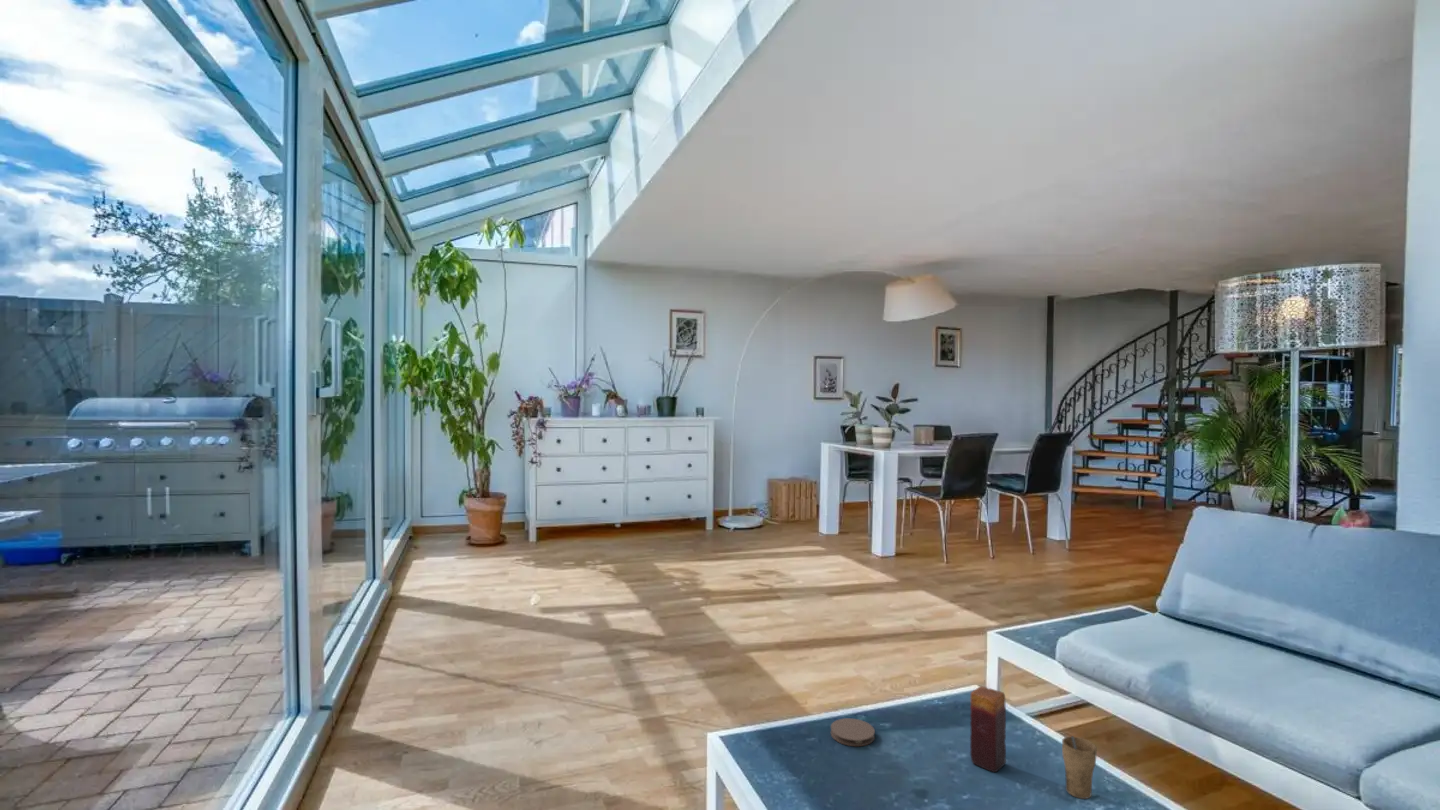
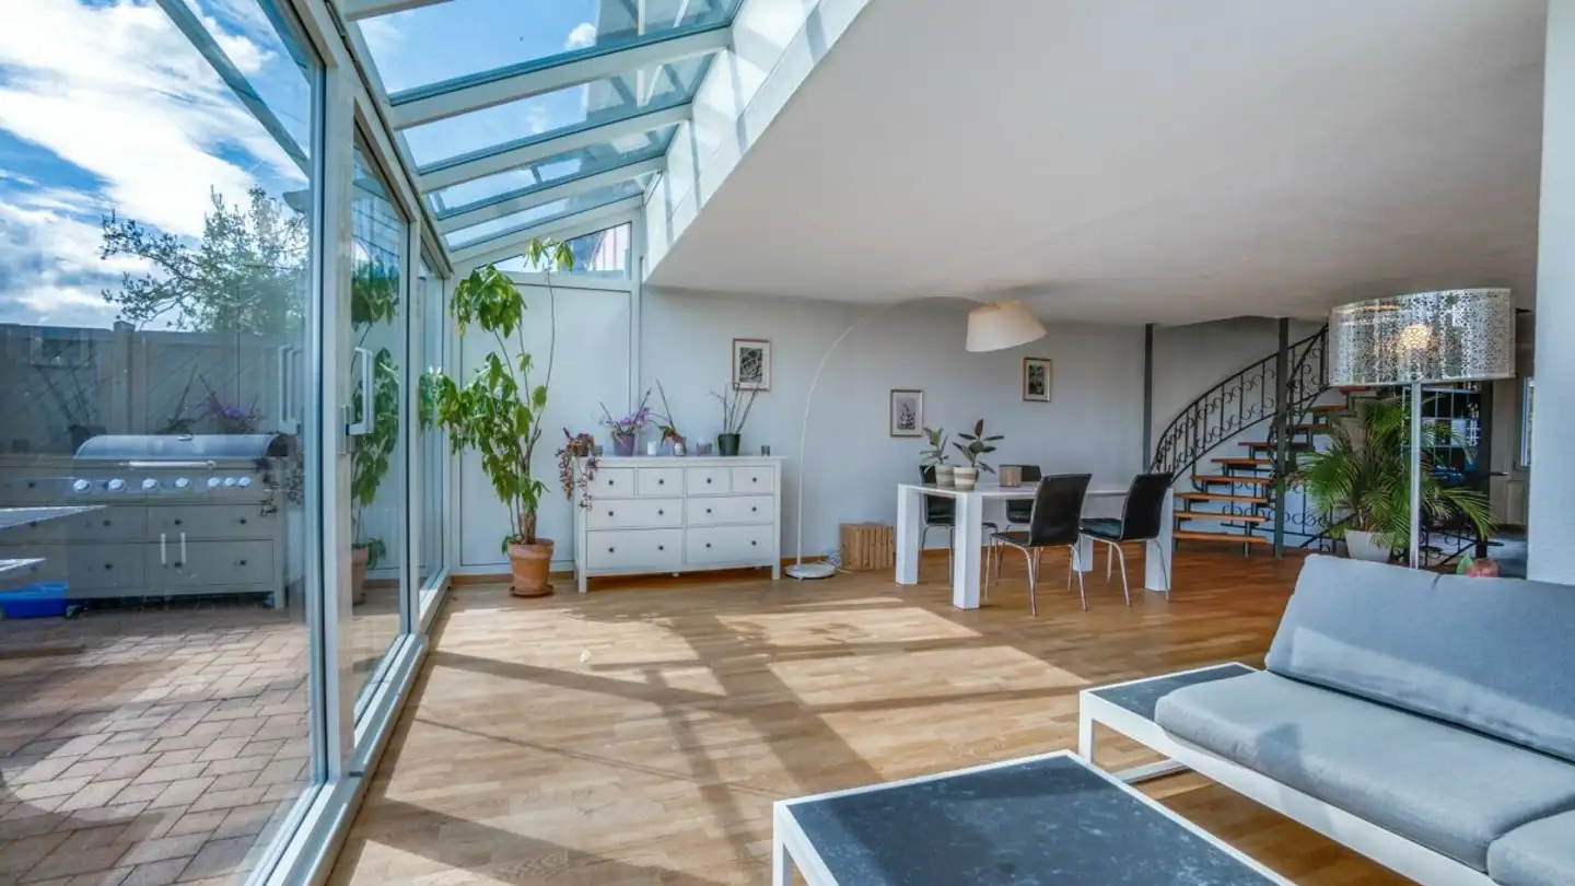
- cup (1078, 762)
- candle (987, 727)
- coaster (852, 731)
